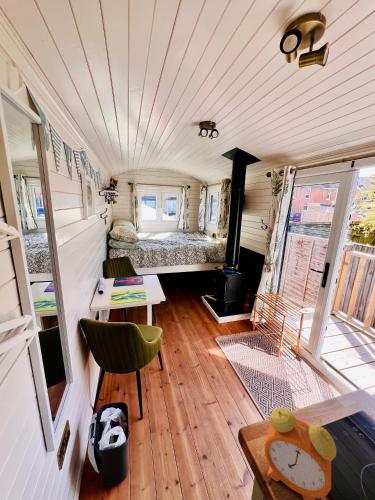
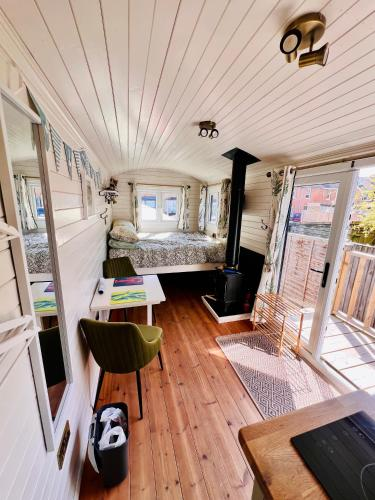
- alarm clock (297, 447)
